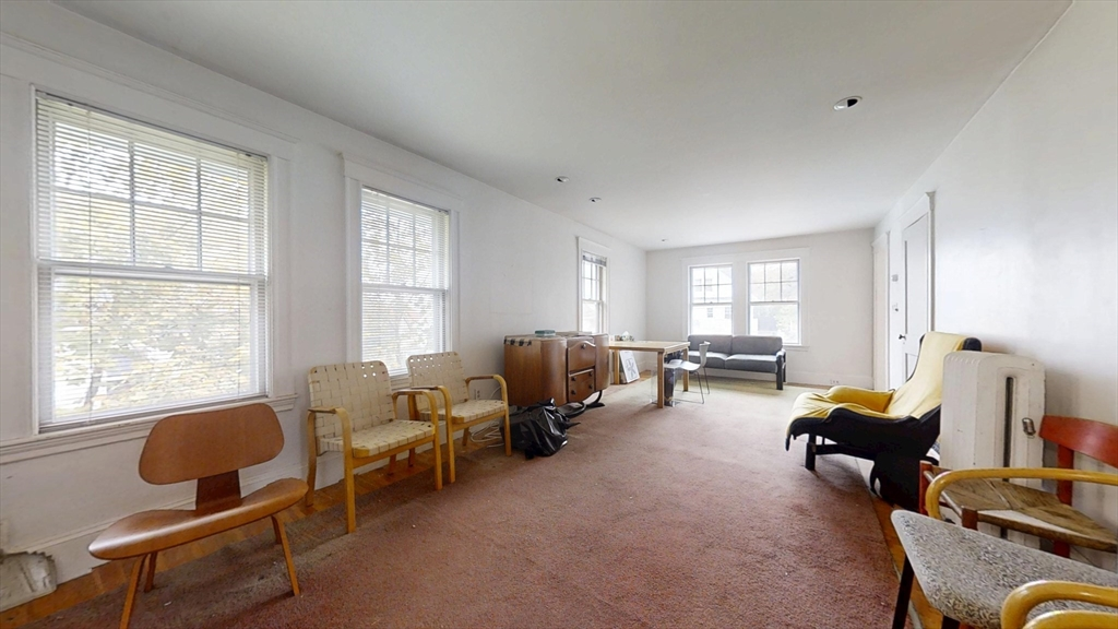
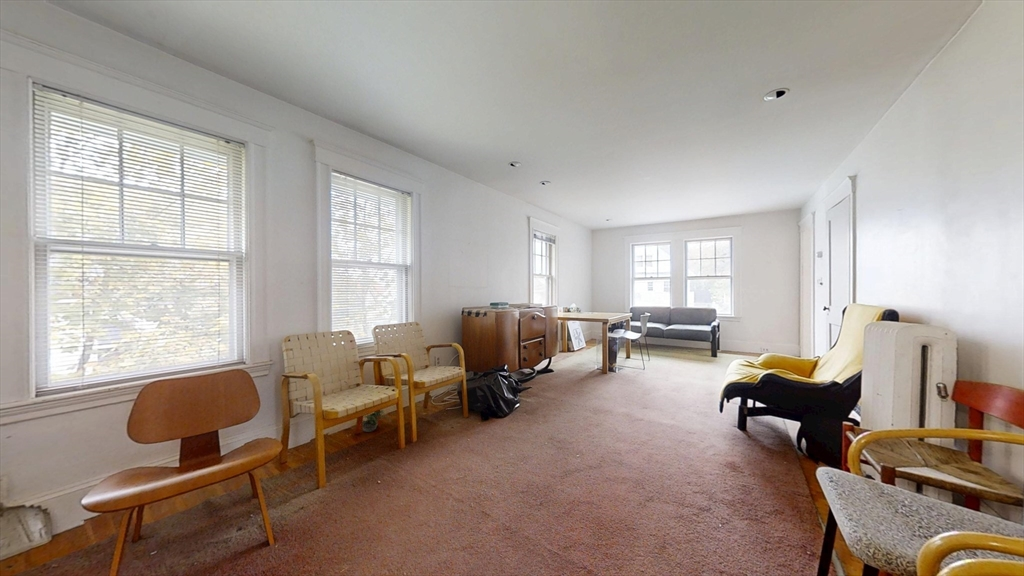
+ potted plant (374, 412)
